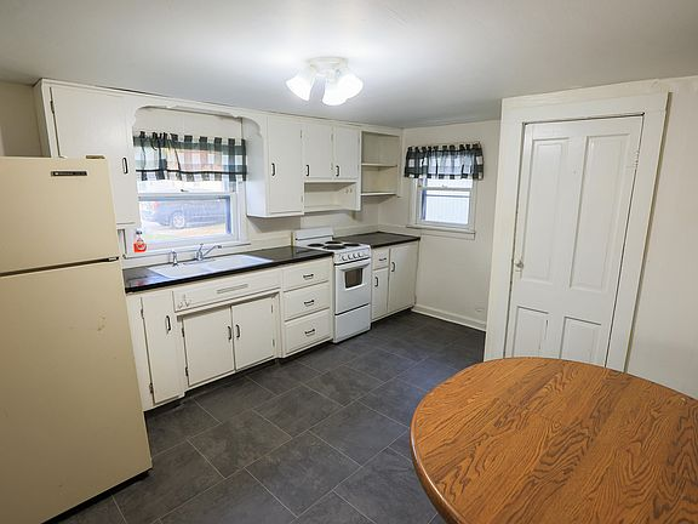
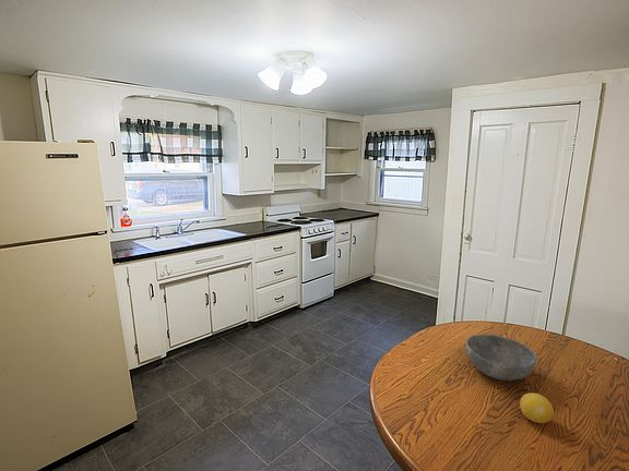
+ bowl (498, 360)
+ fruit (536, 408)
